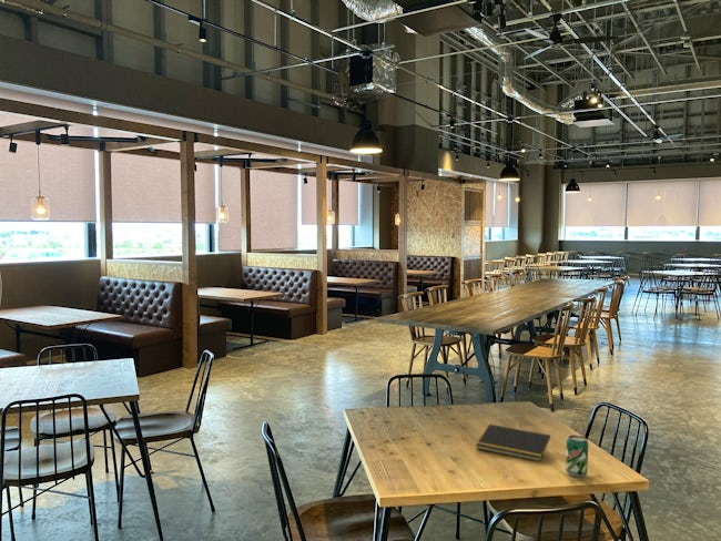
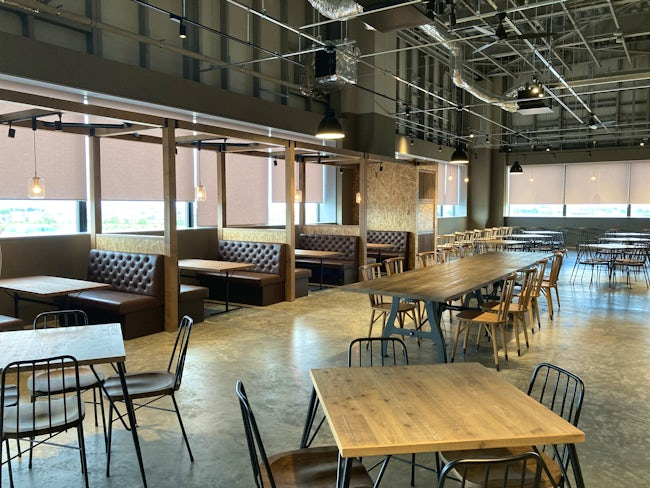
- notepad (512, 441)
- beverage can (577, 456)
